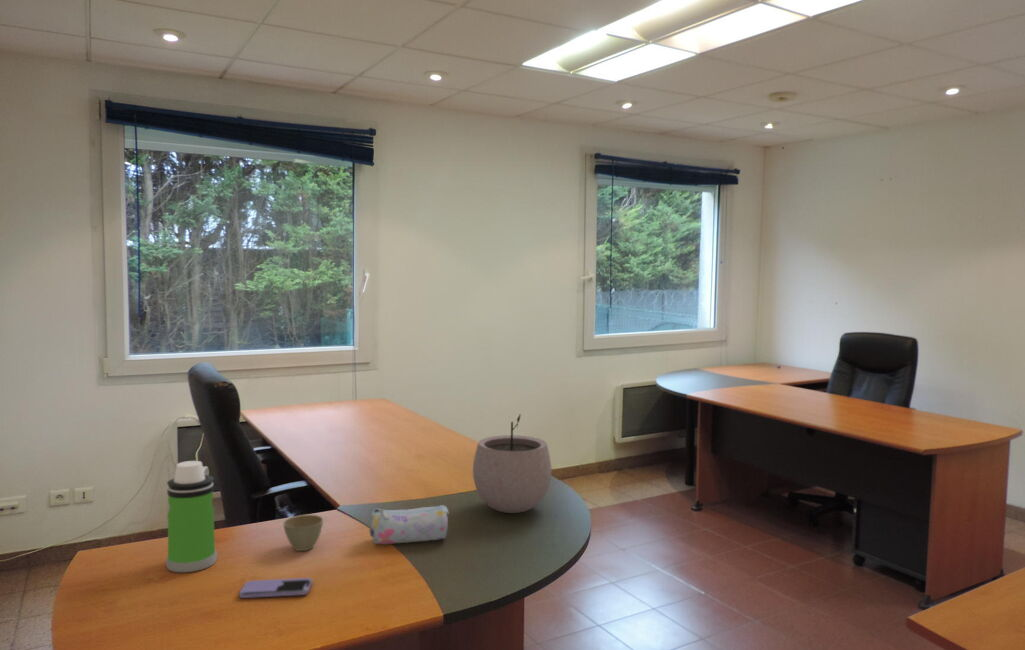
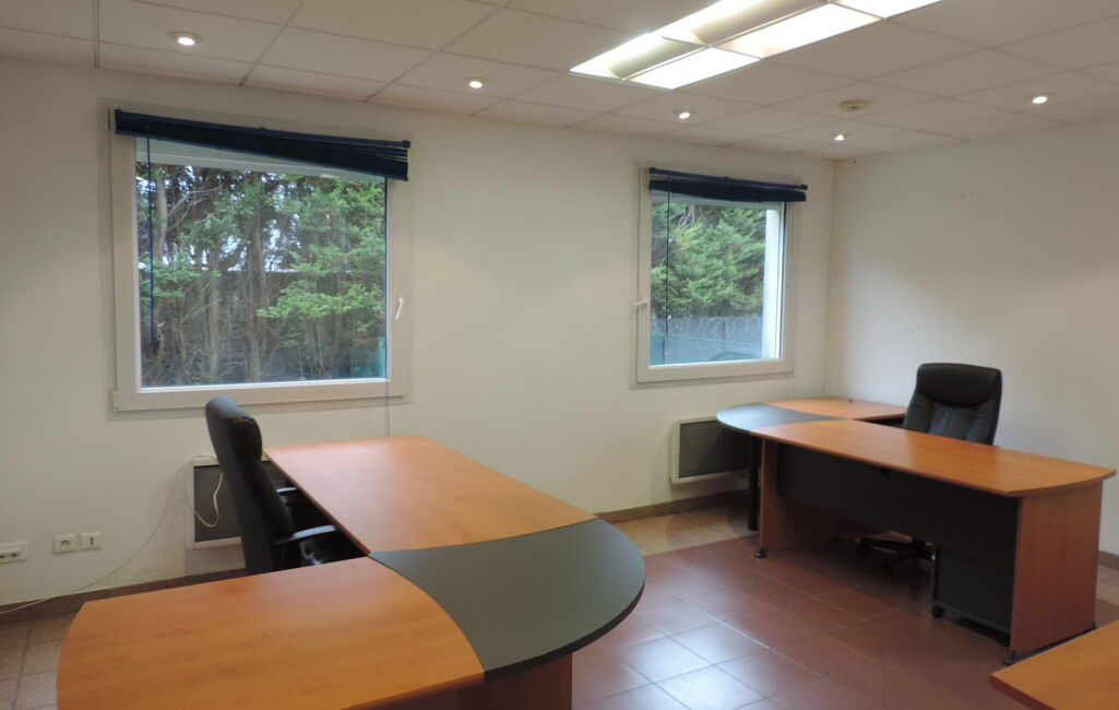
- plant pot (512, 461)
- flower pot (303, 534)
- water bottle (190, 513)
- pencil case (409, 523)
- smartphone (276, 587)
